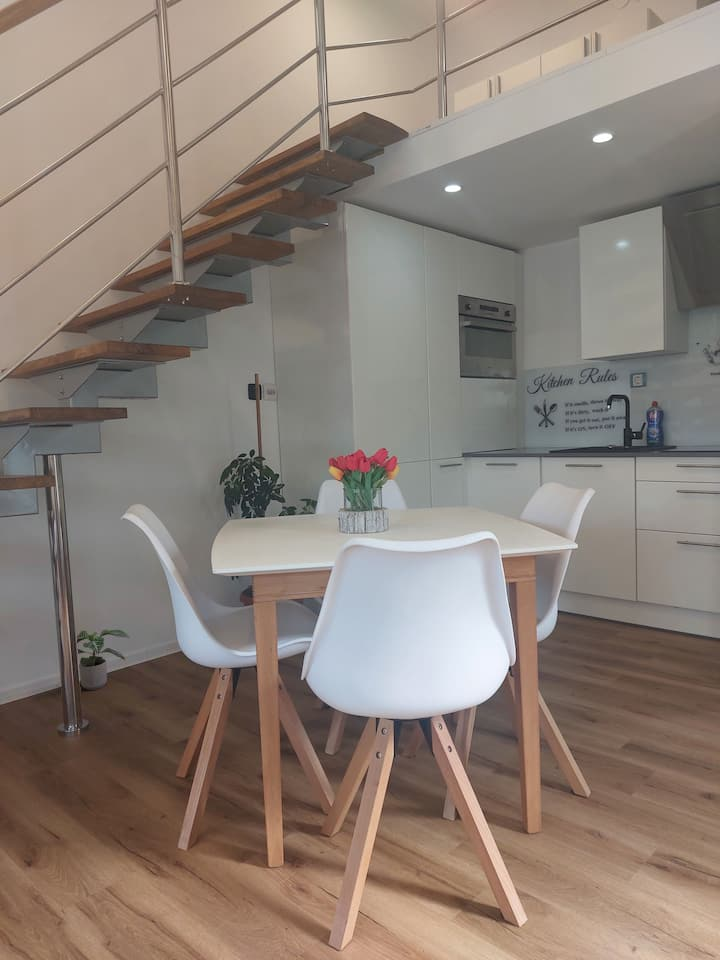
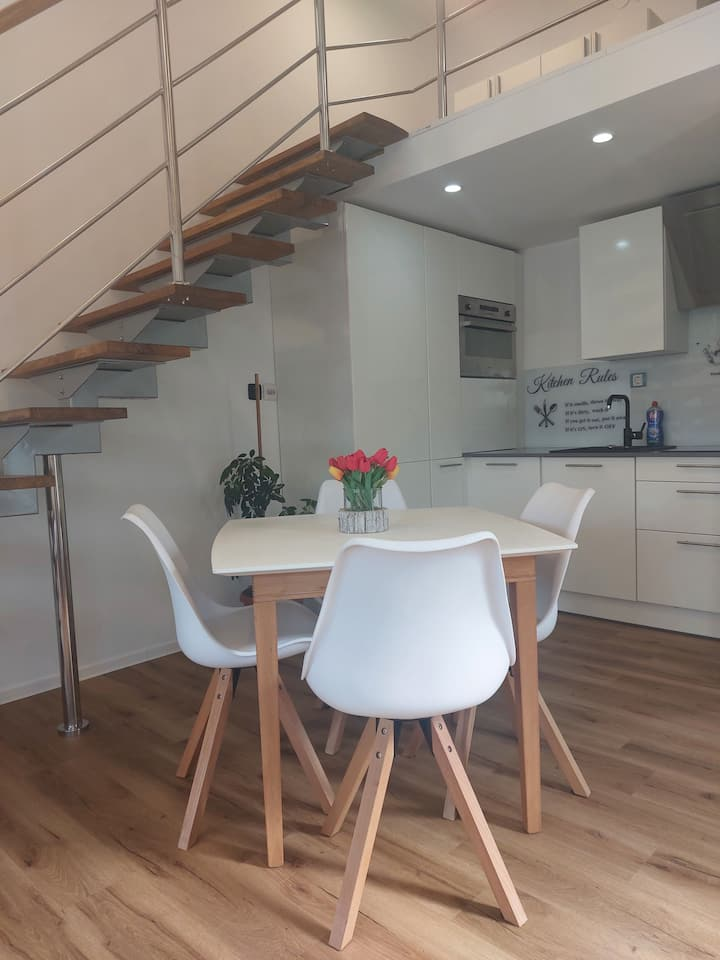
- potted plant (95, 658)
